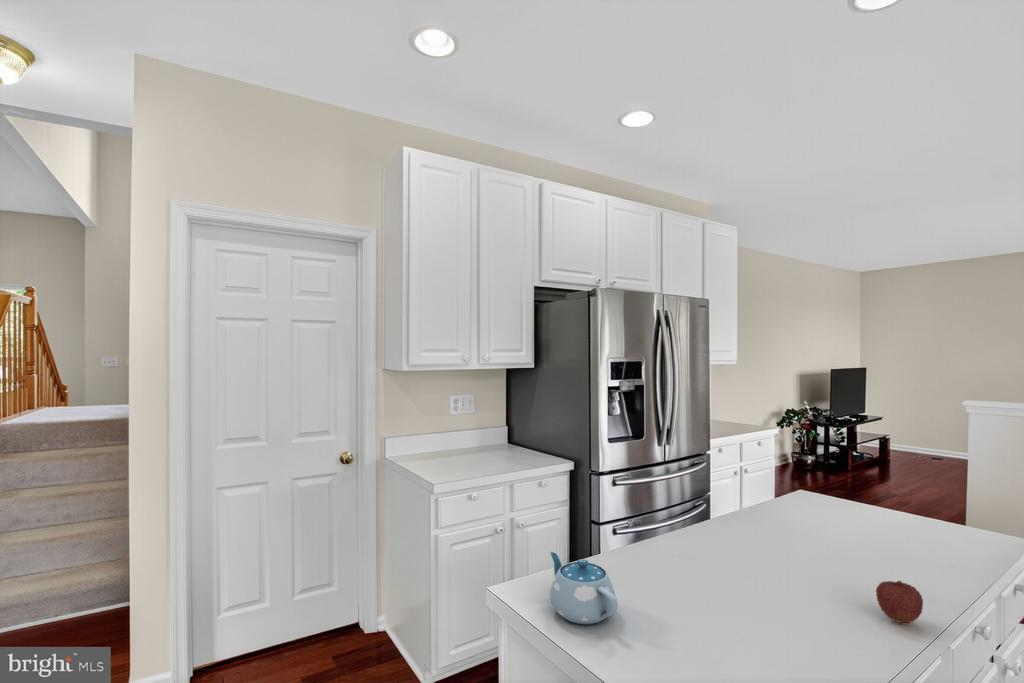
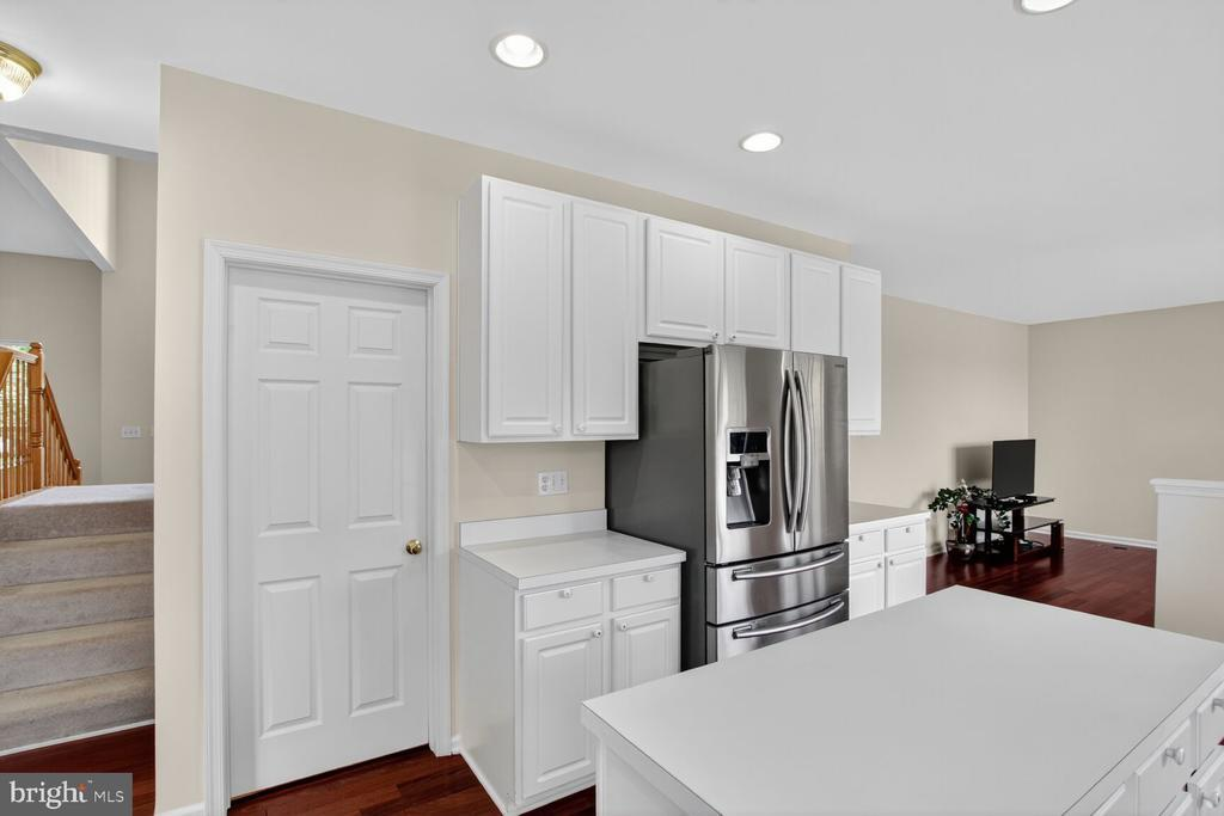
- fruit (899, 600)
- chinaware (580, 585)
